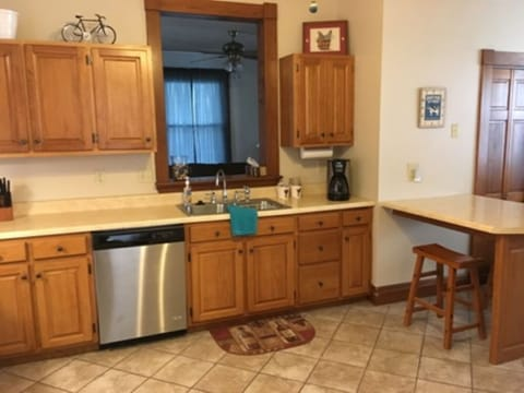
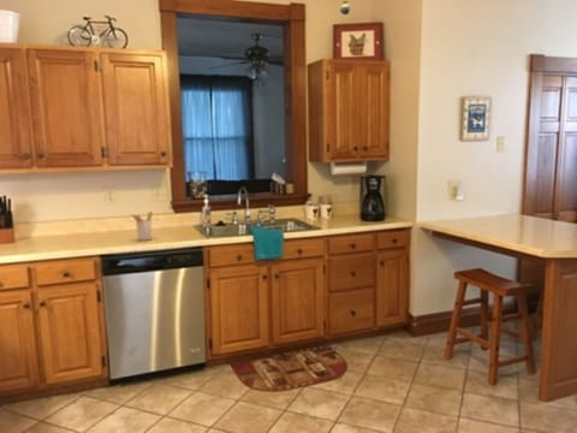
+ utensil holder (141, 225)
